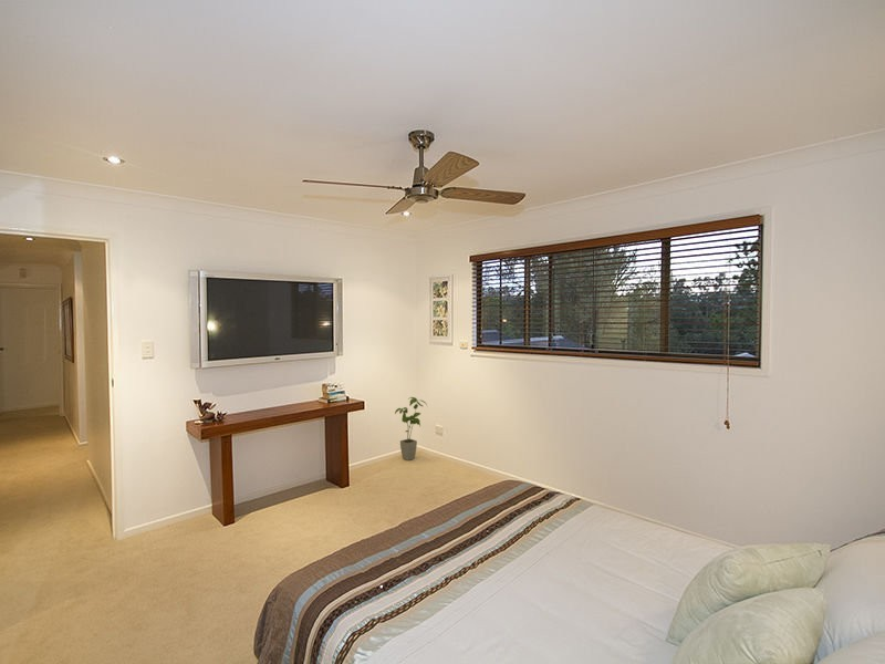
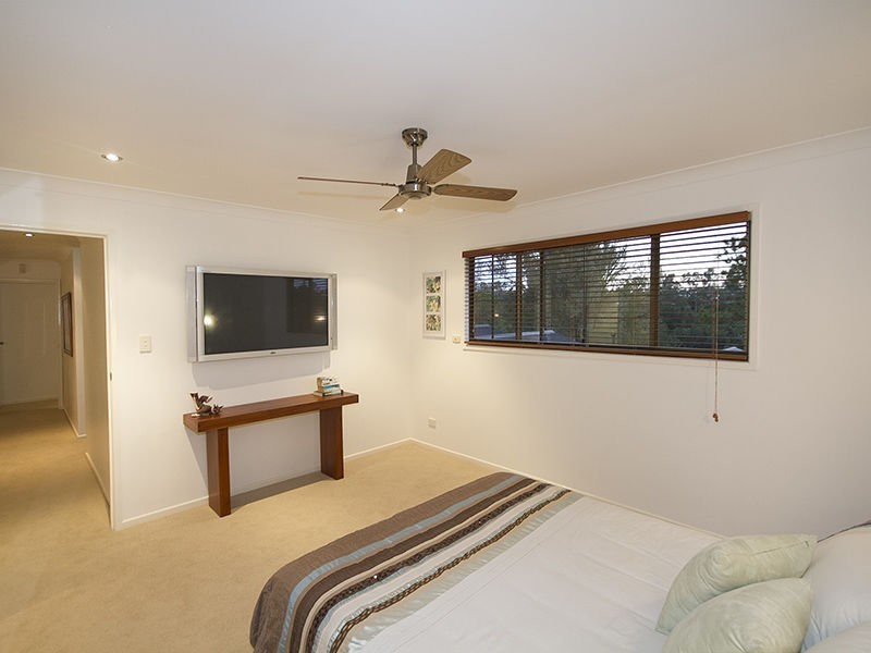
- house plant (412, 427)
